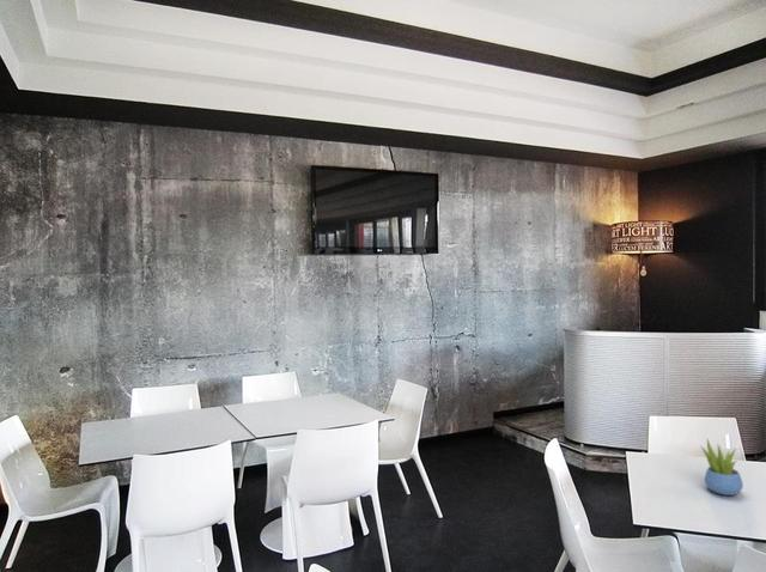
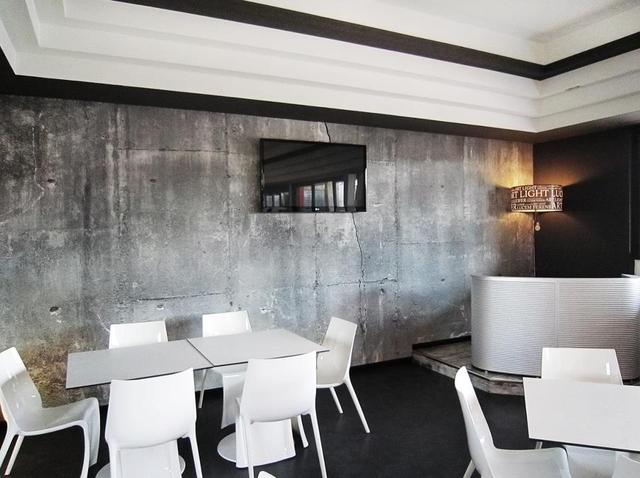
- succulent plant (722, 465)
